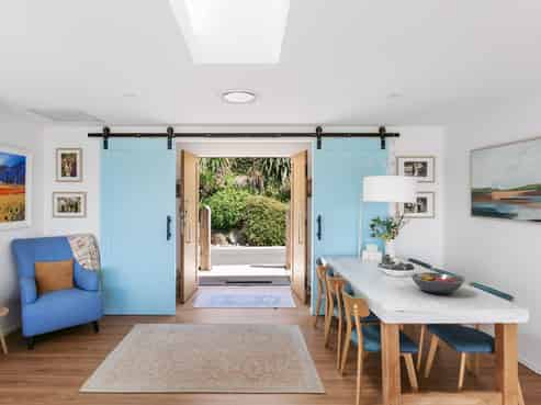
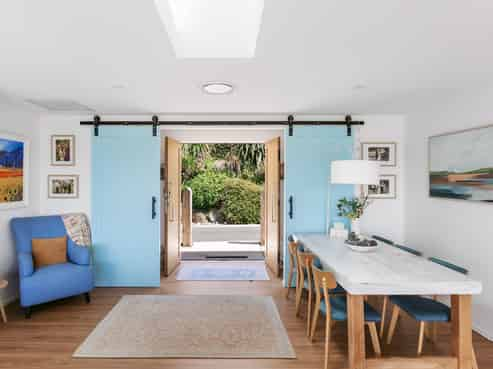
- fruit bowl (437, 282)
